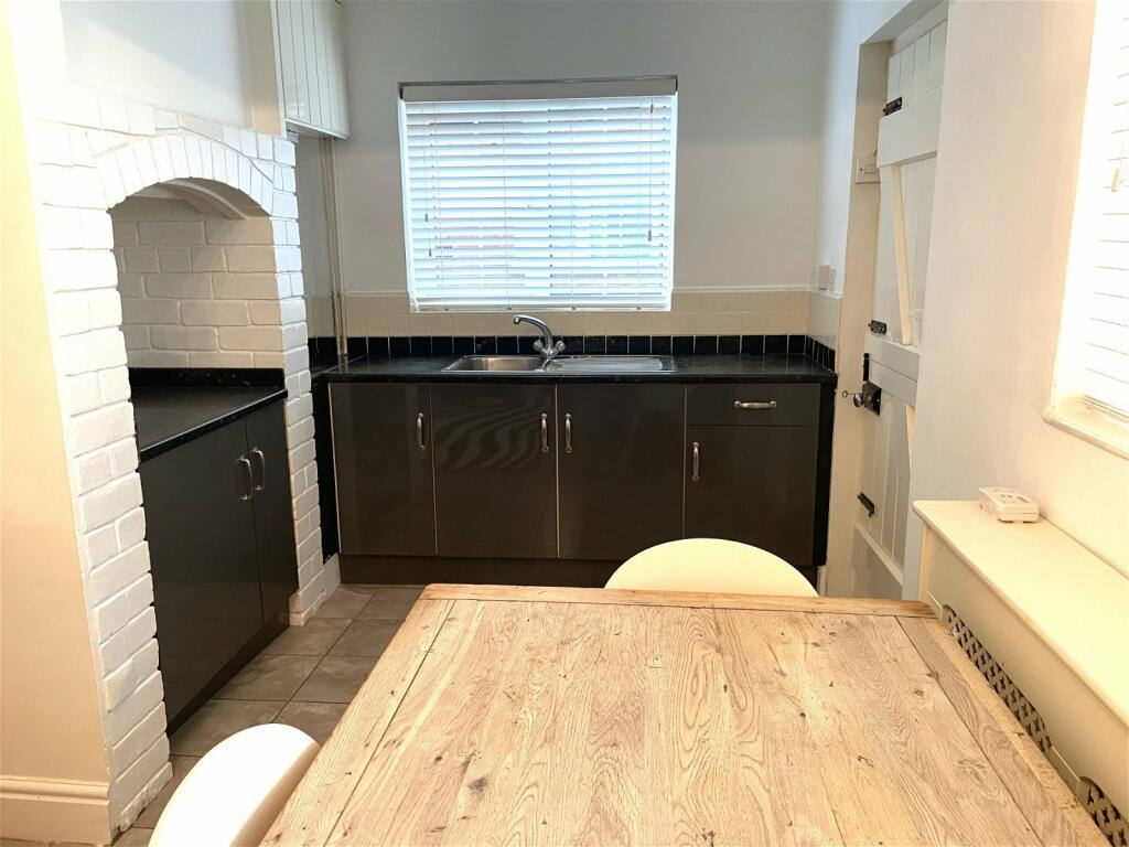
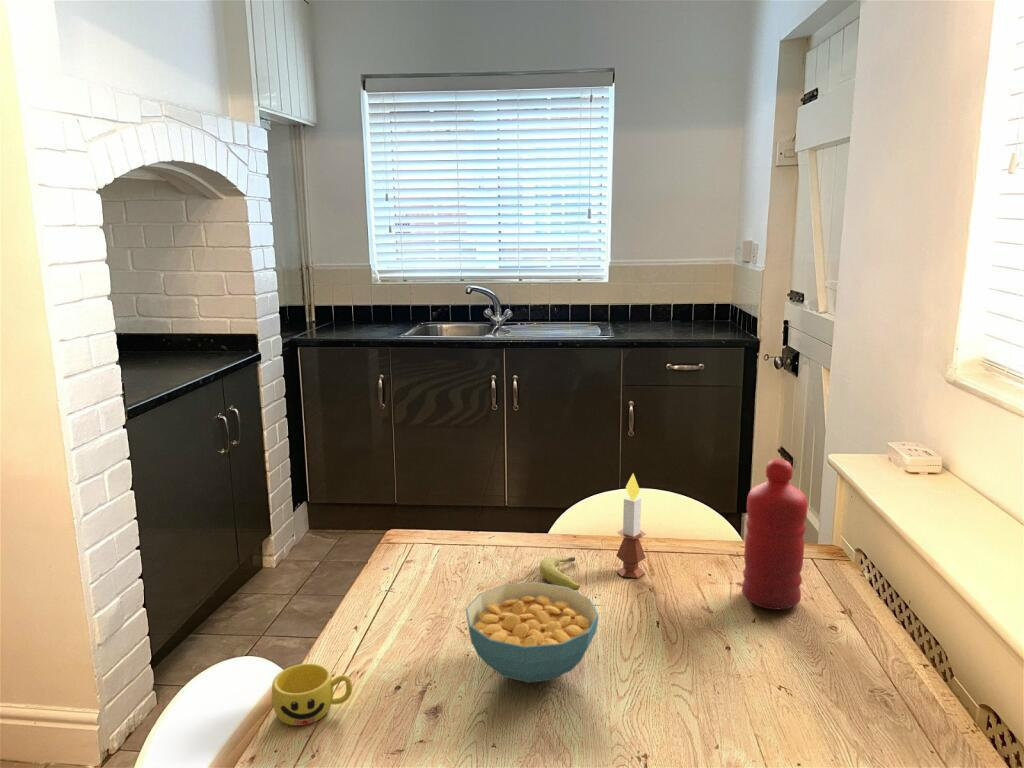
+ candle (631, 522)
+ cereal bowl (531, 641)
+ water bottle (775, 532)
+ cup (312, 693)
+ fruit (558, 570)
